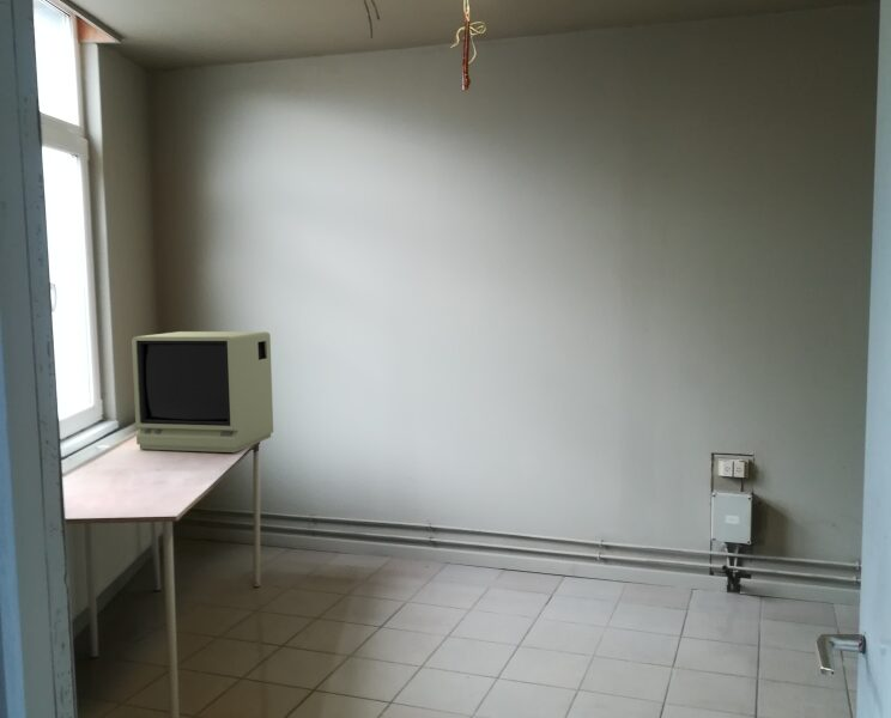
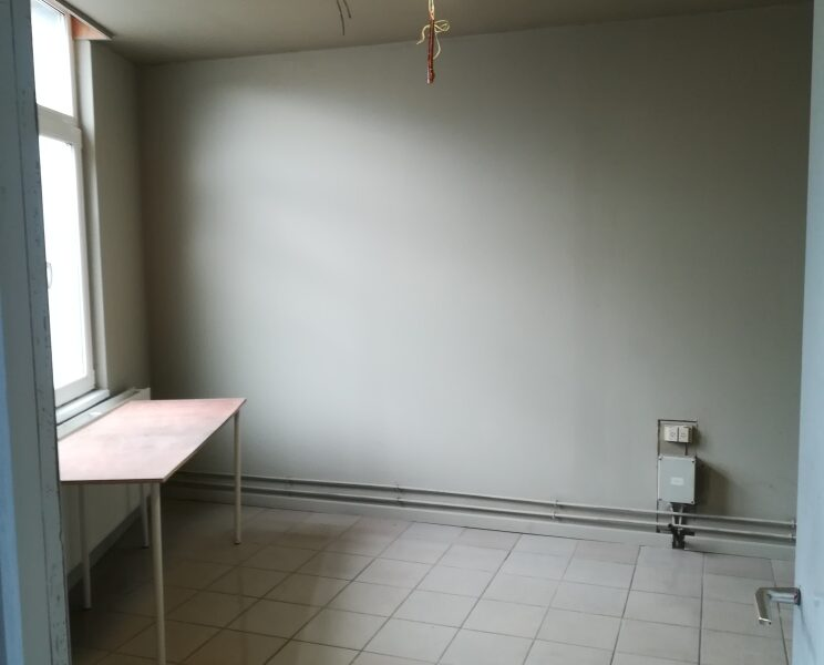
- monitor (210, 387)
